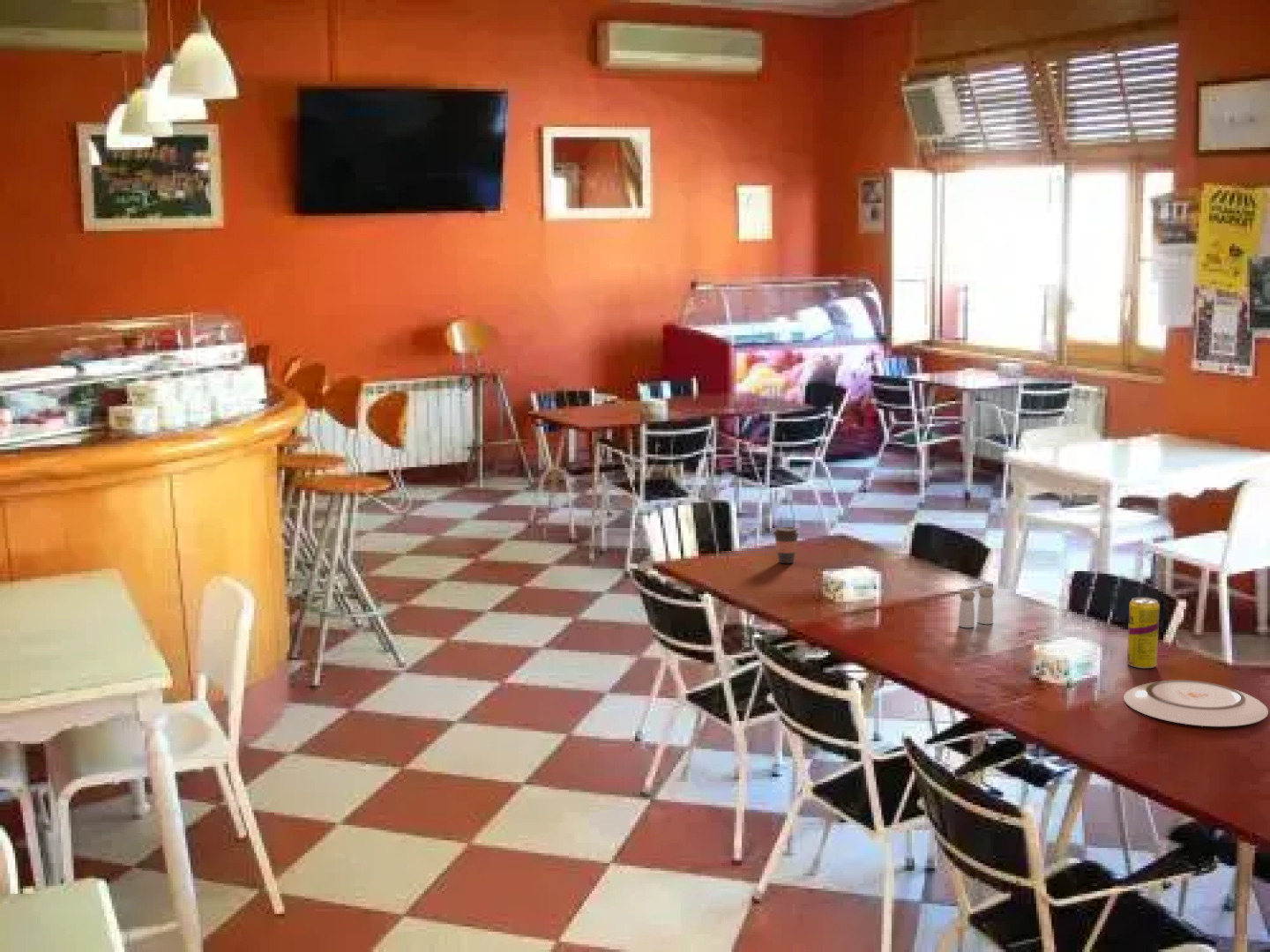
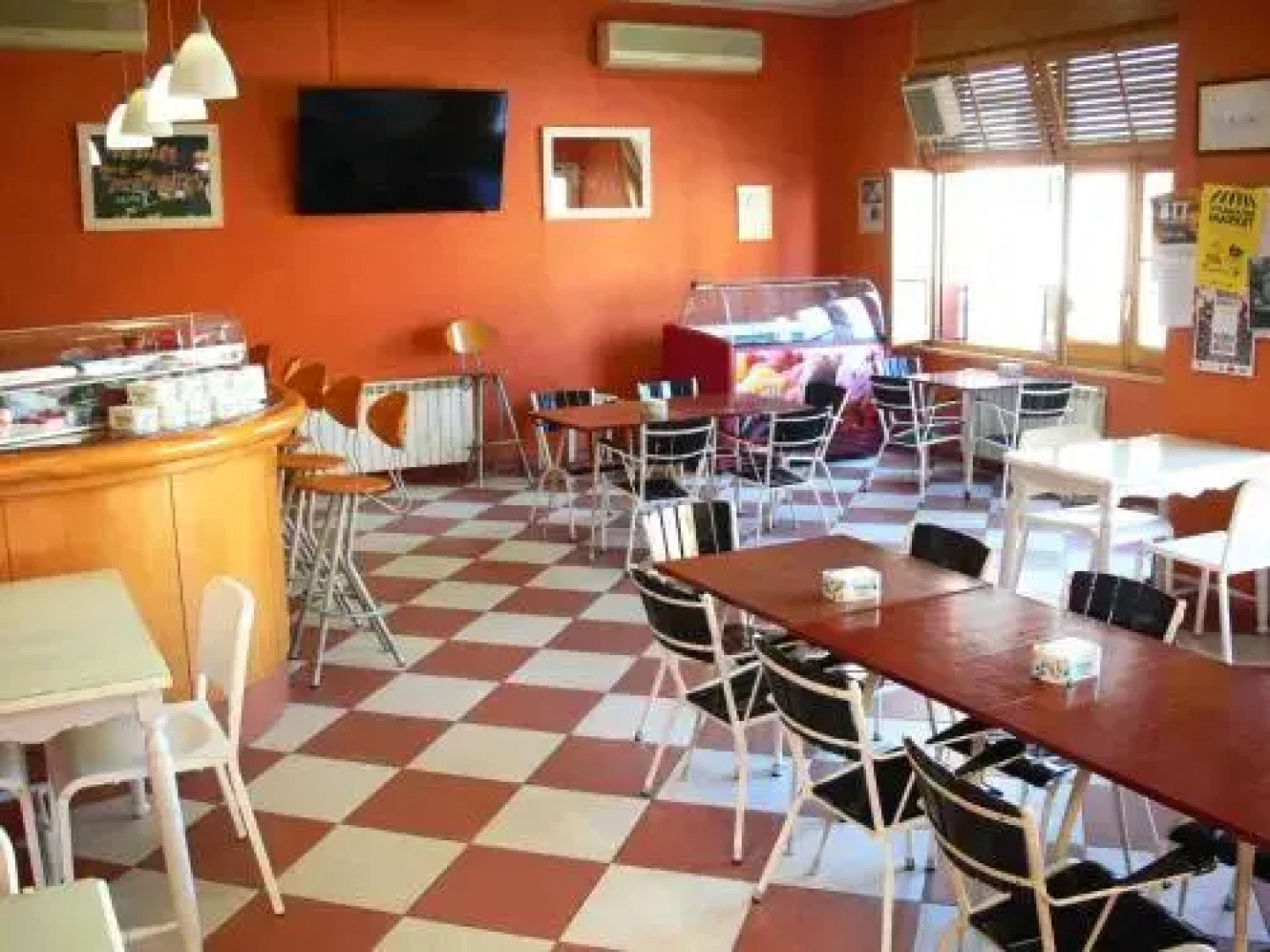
- salt and pepper shaker (978, 606)
- coffee cup (786, 545)
- beverage can (1143, 632)
- plate (1194, 699)
